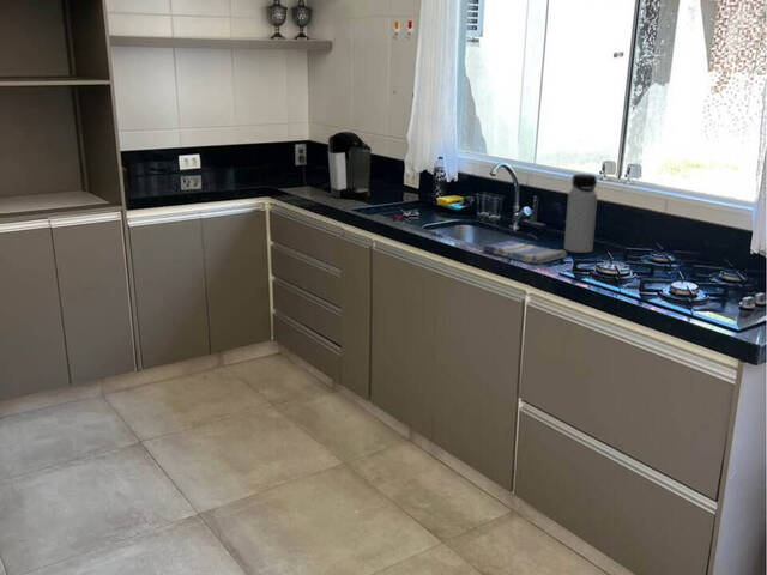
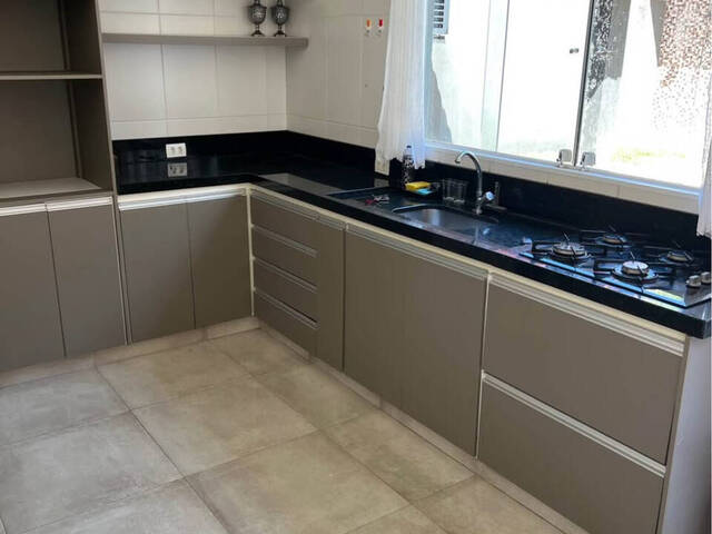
- coffee maker (338, 164)
- water bottle (581, 212)
- dish towel (524, 250)
